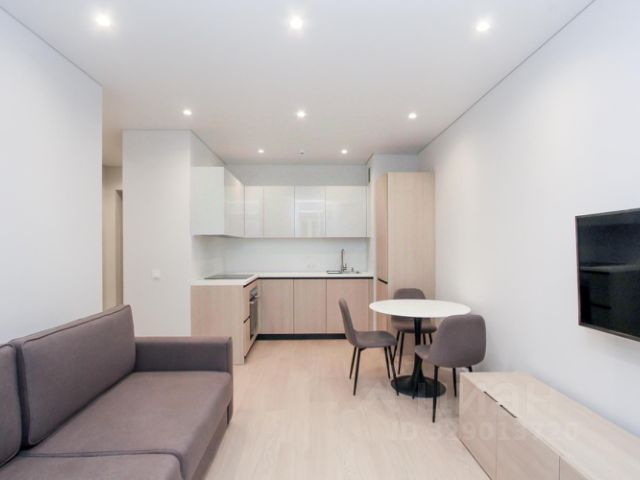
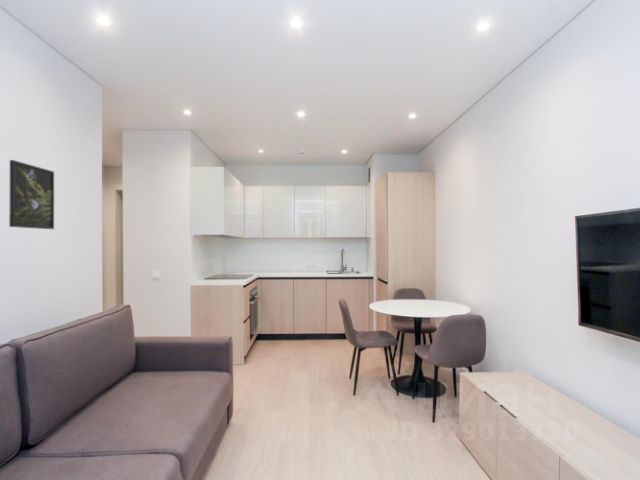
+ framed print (33, 197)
